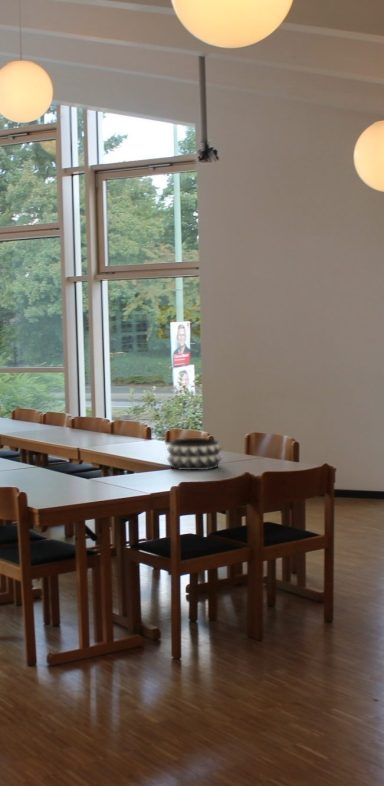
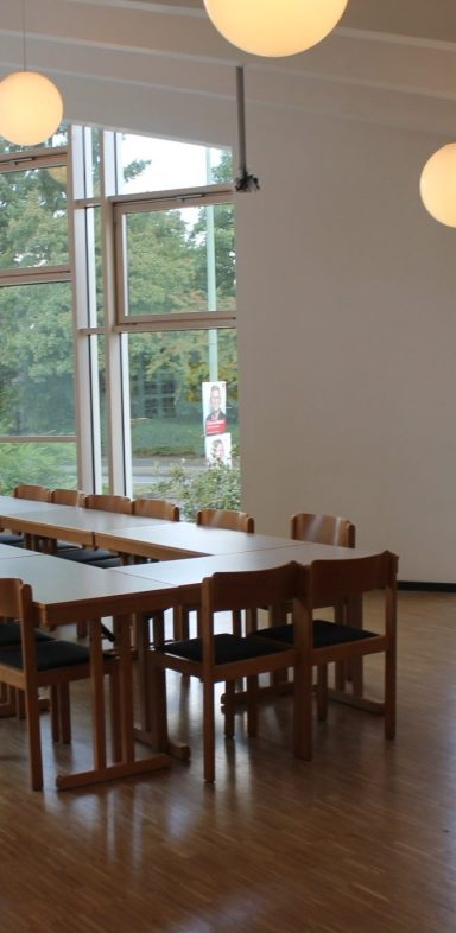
- decorative bowl (194, 453)
